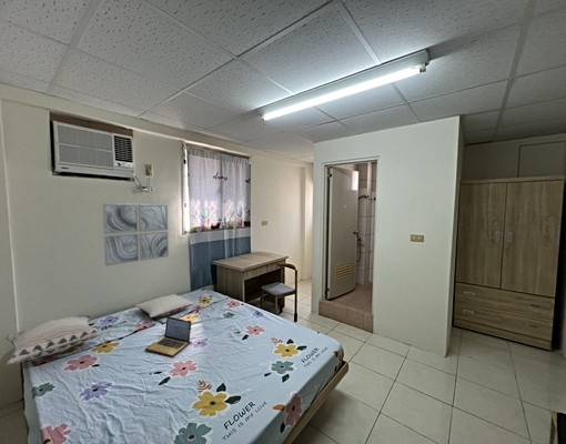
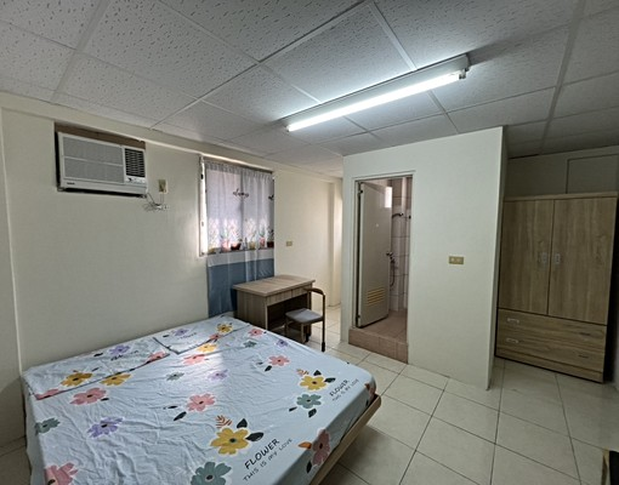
- laptop (169, 335)
- decorative pillow (54, 335)
- wall art (138, 233)
- pillow (164, 304)
